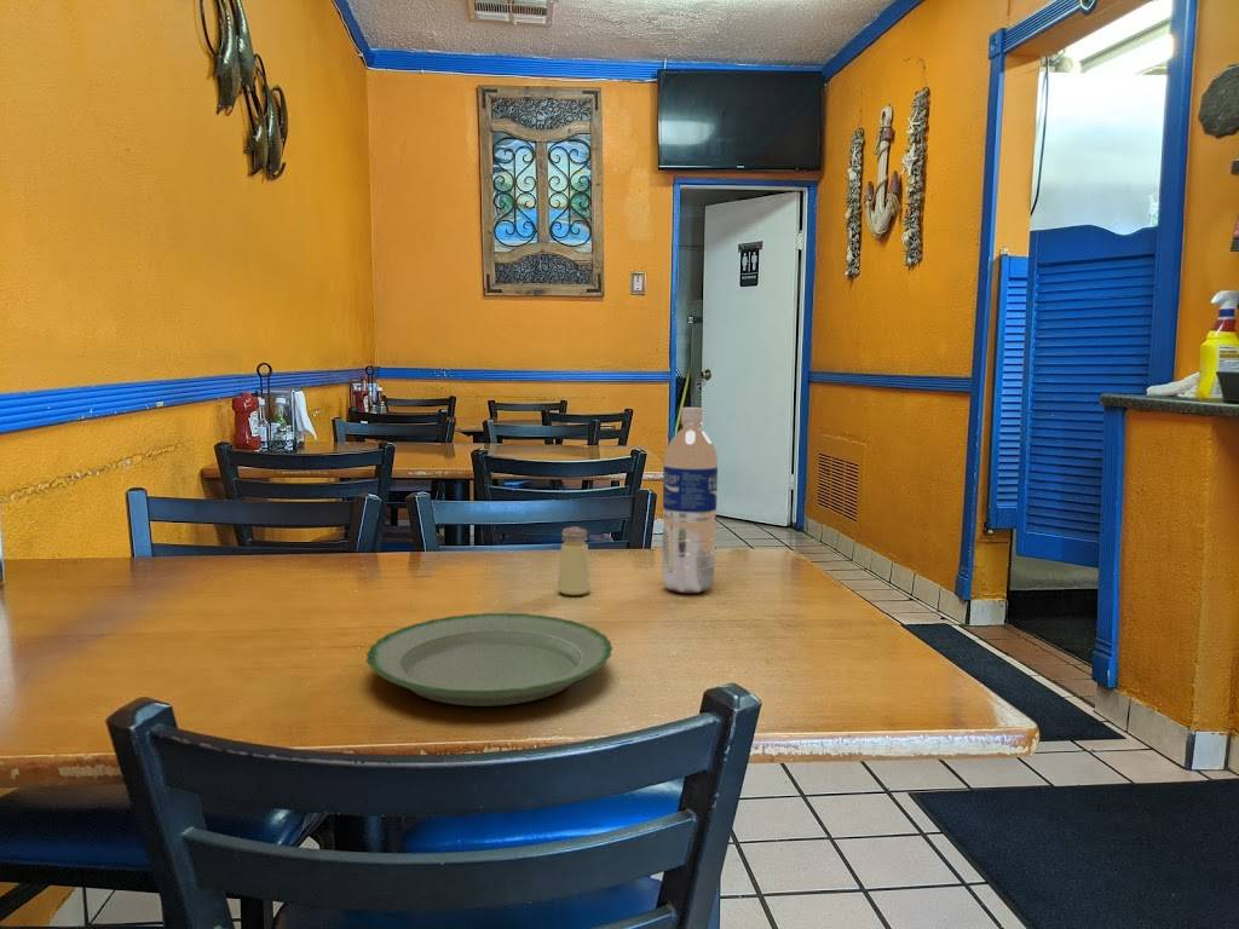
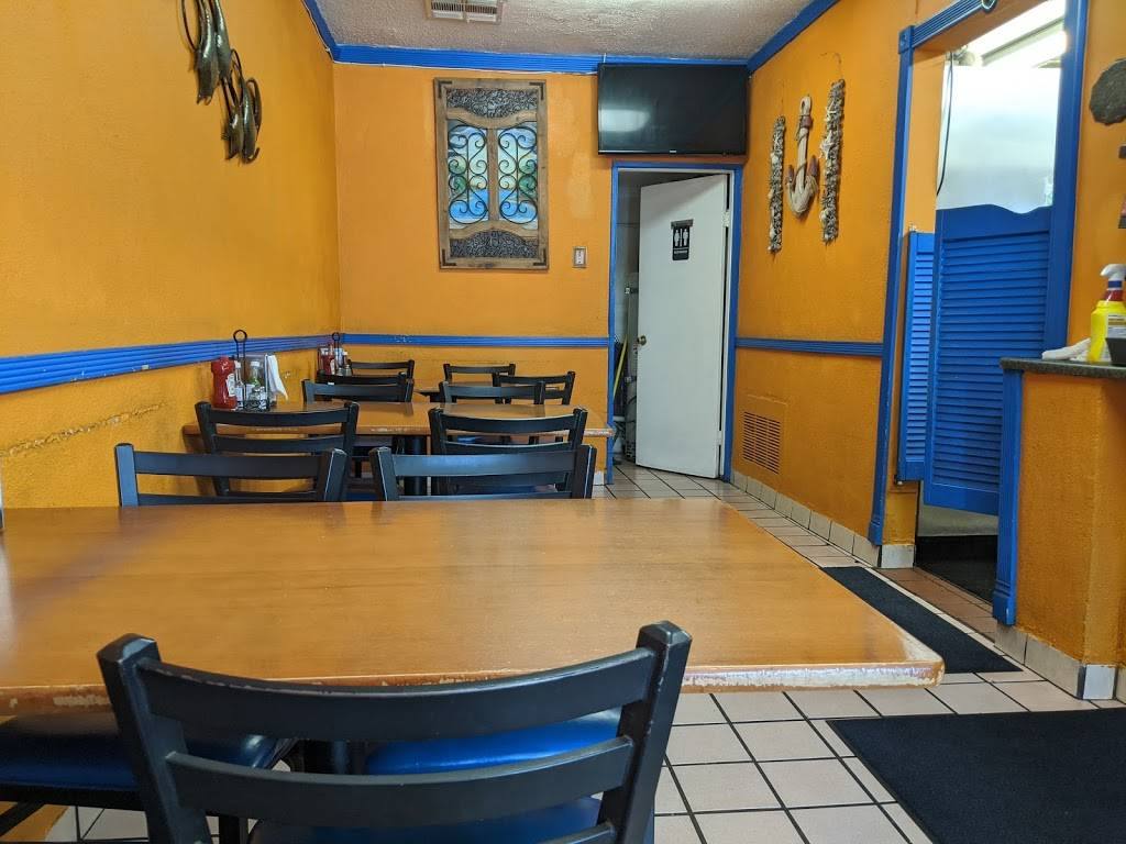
- plate (491, 659)
- water bottle (690, 498)
- saltshaker (574, 559)
